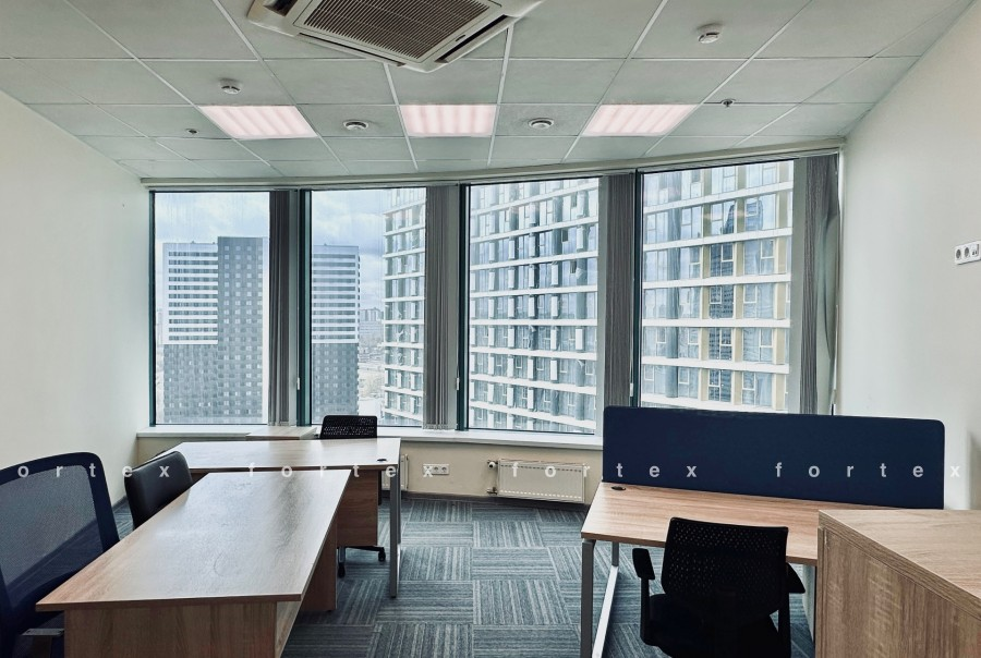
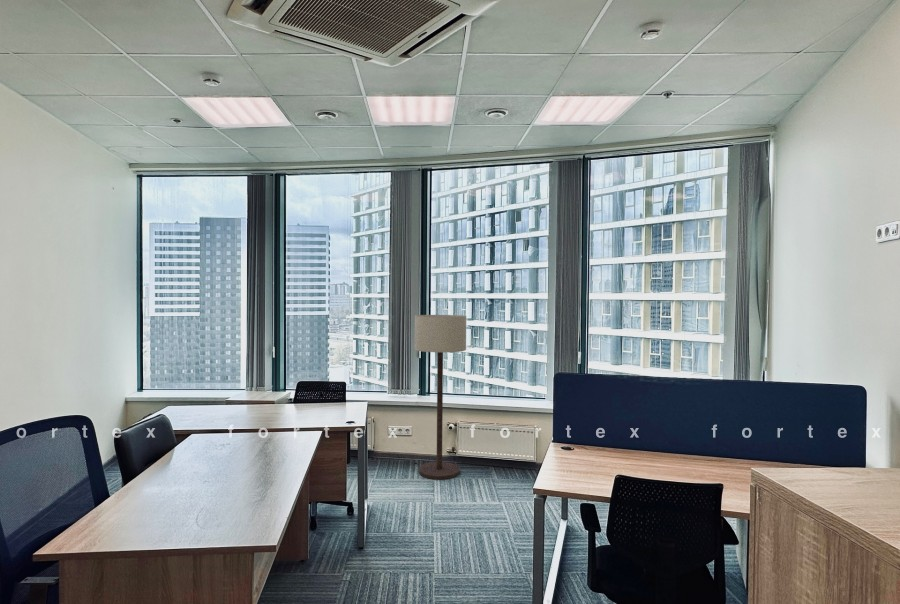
+ floor lamp (439, 394)
